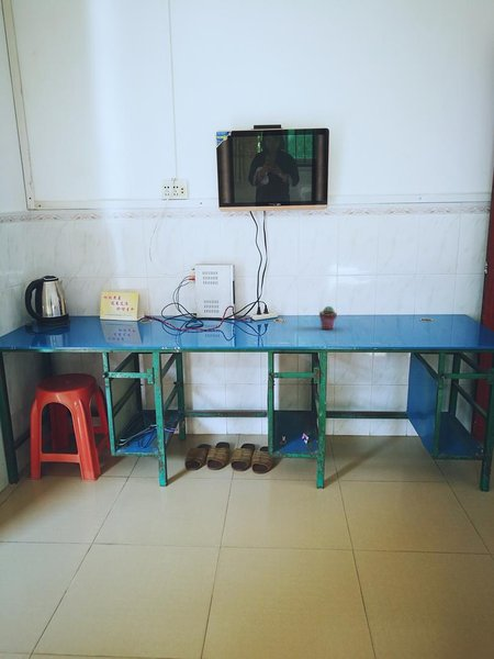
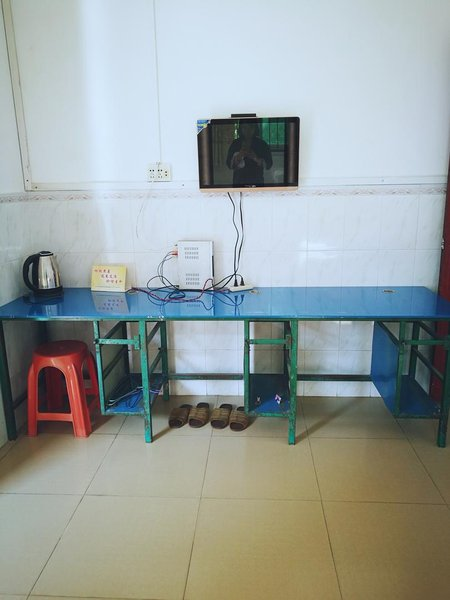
- potted succulent (327, 316)
